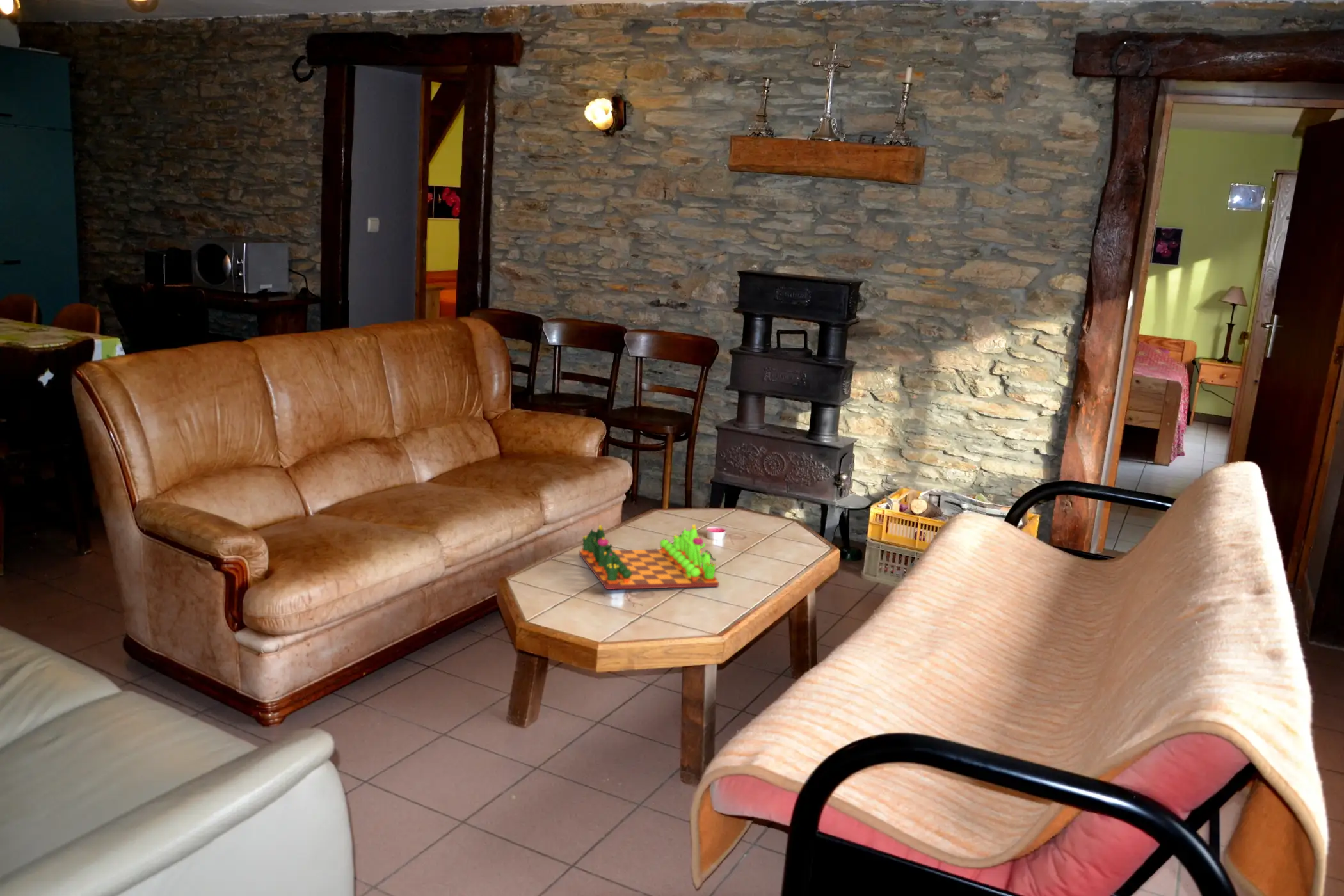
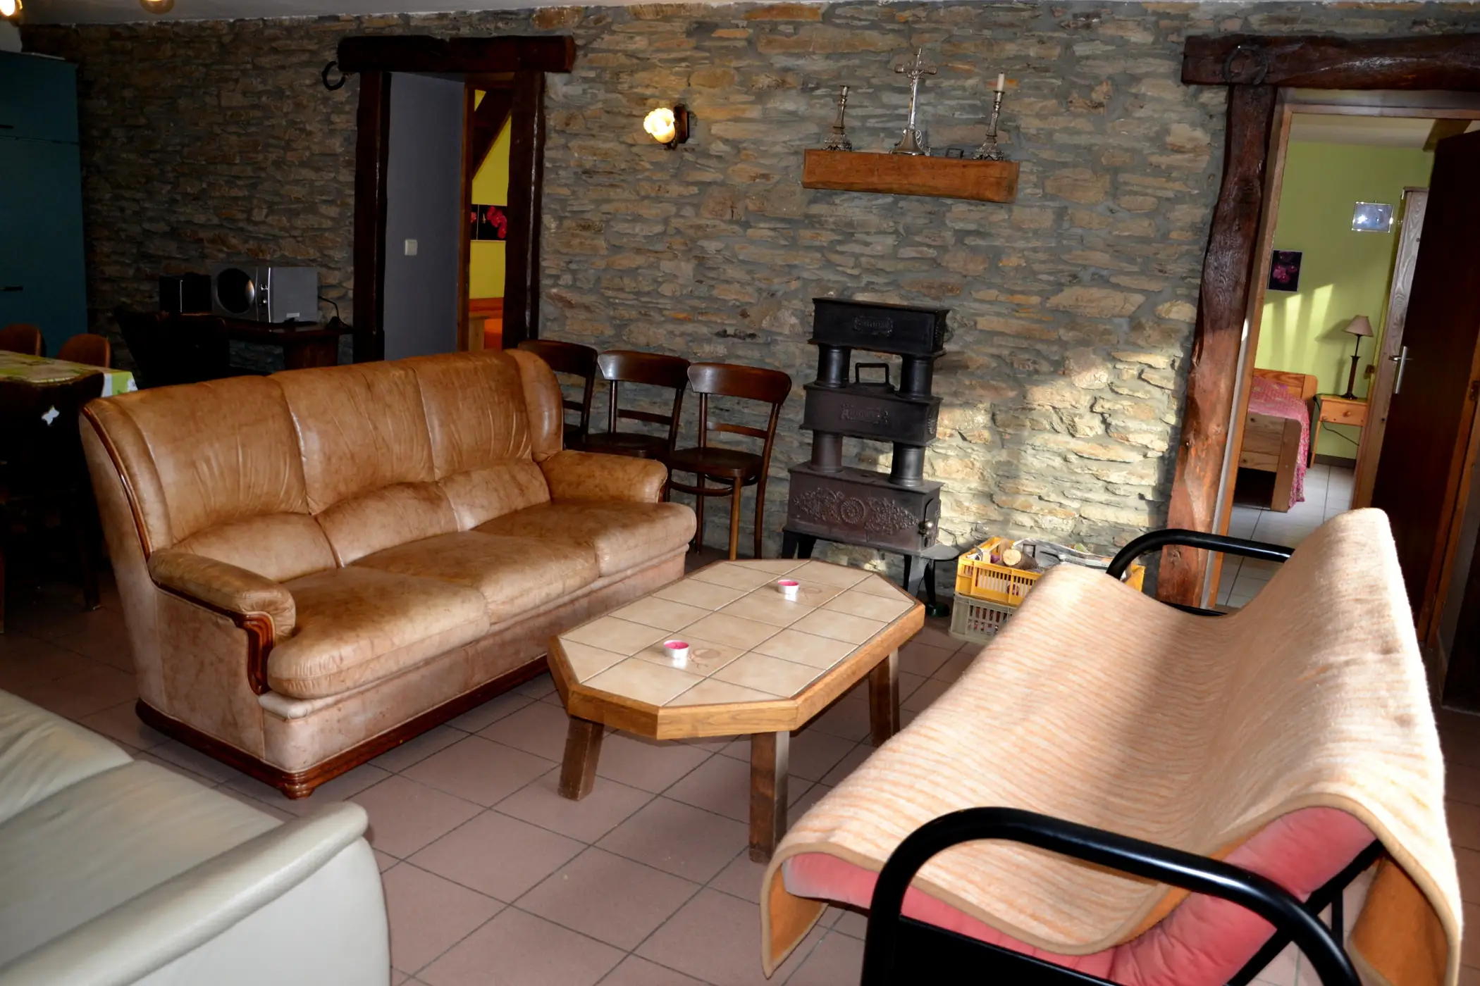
- chess set (648, 550)
